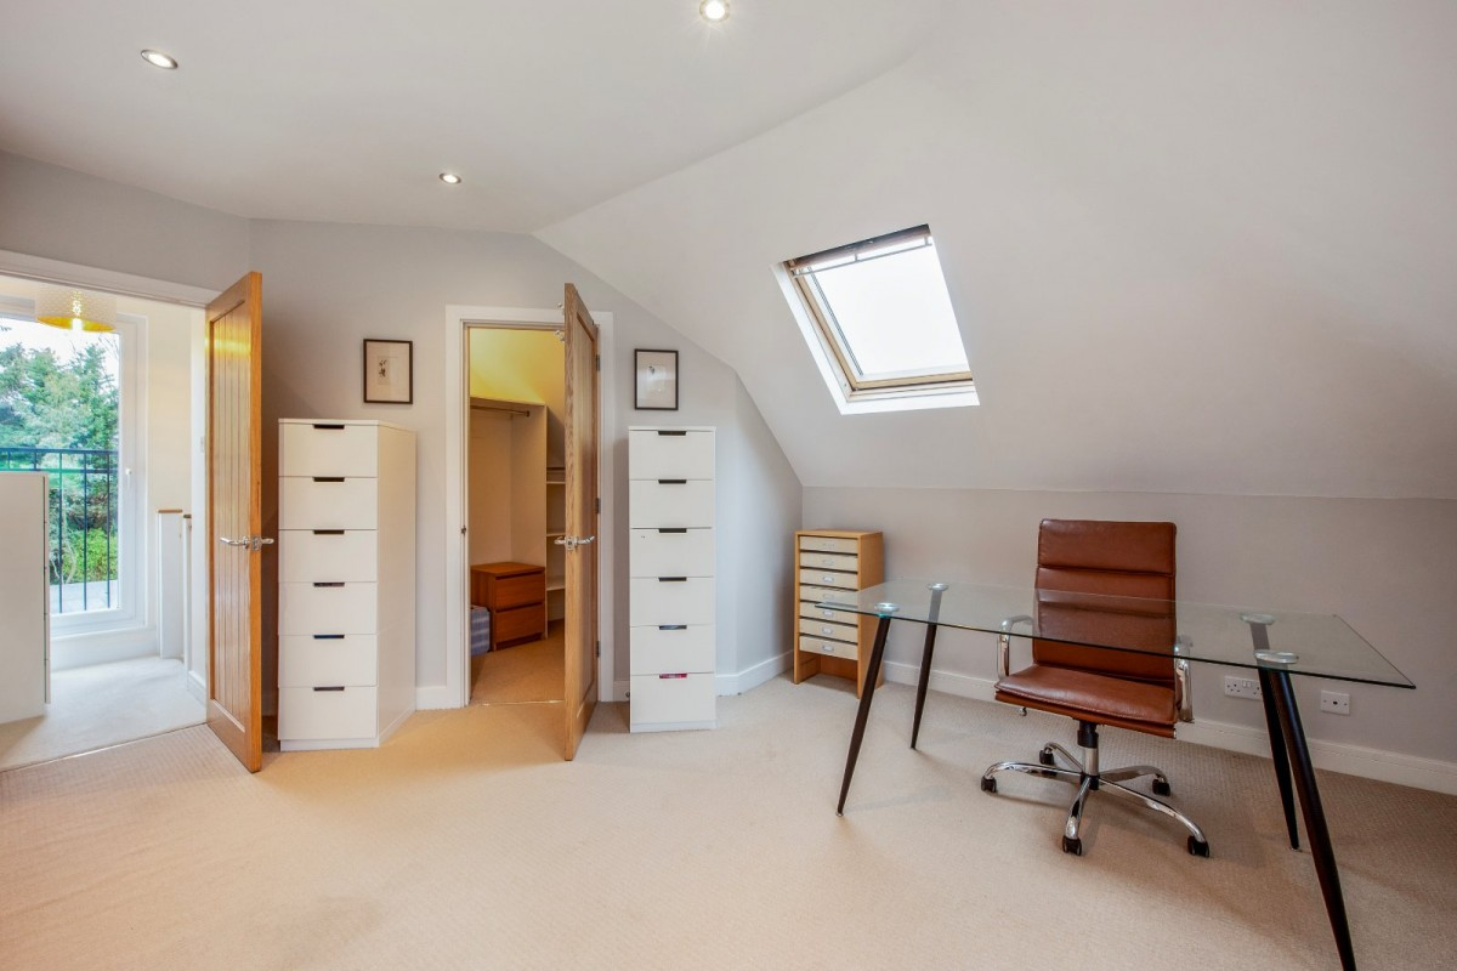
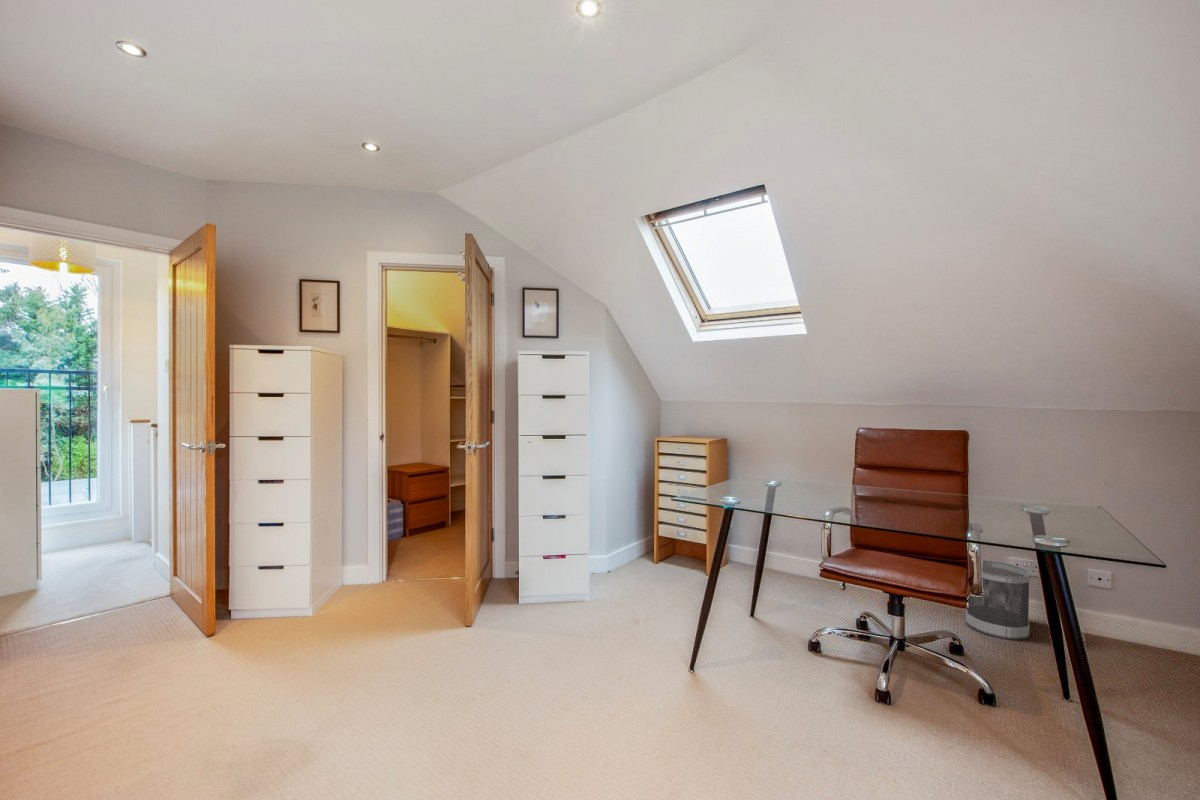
+ wastebasket (996, 597)
